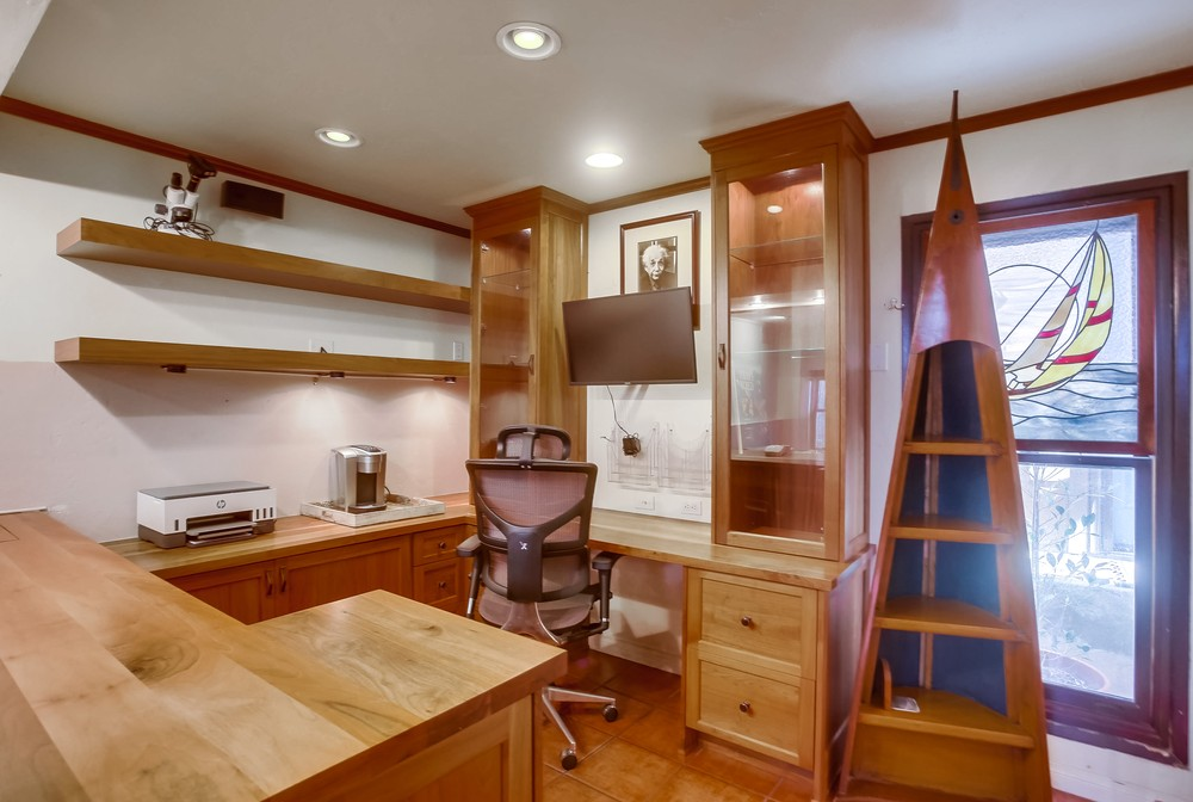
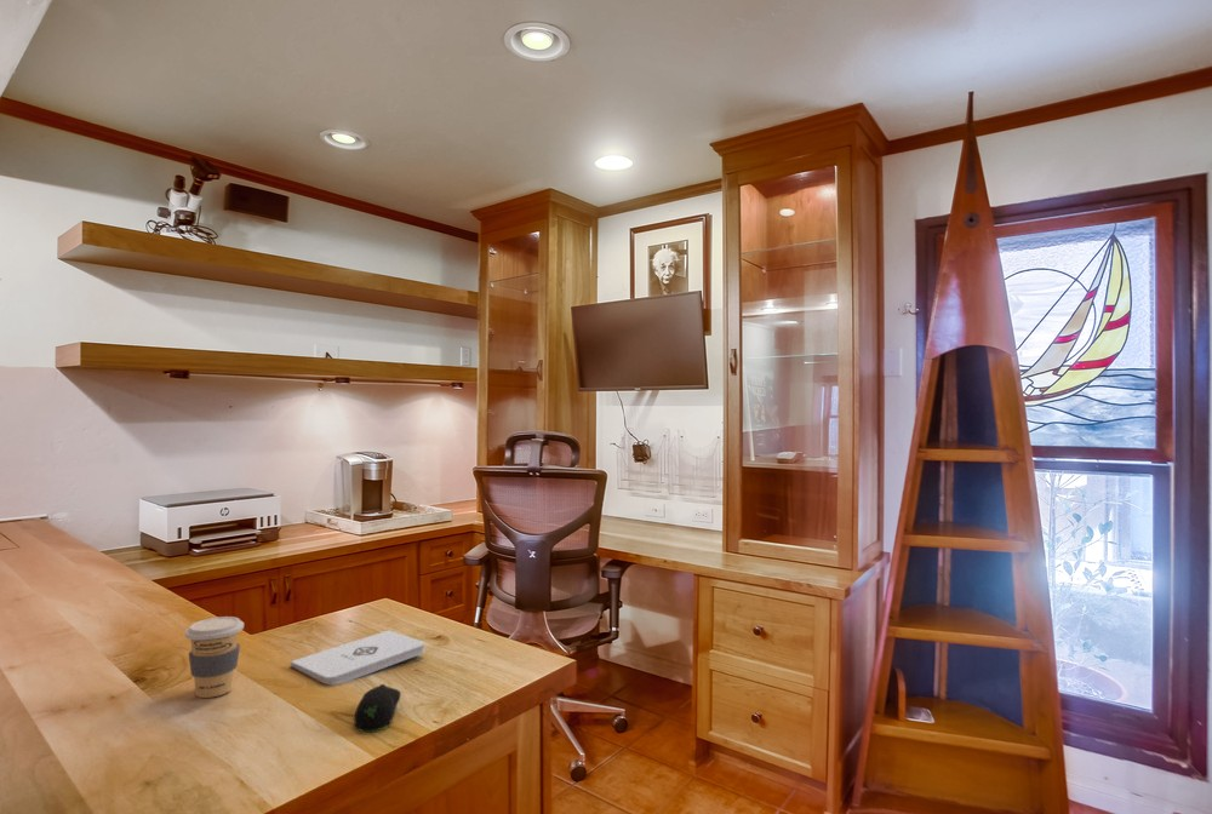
+ notepad (361, 655)
+ computer mouse (377, 701)
+ coffee cup (213, 657)
